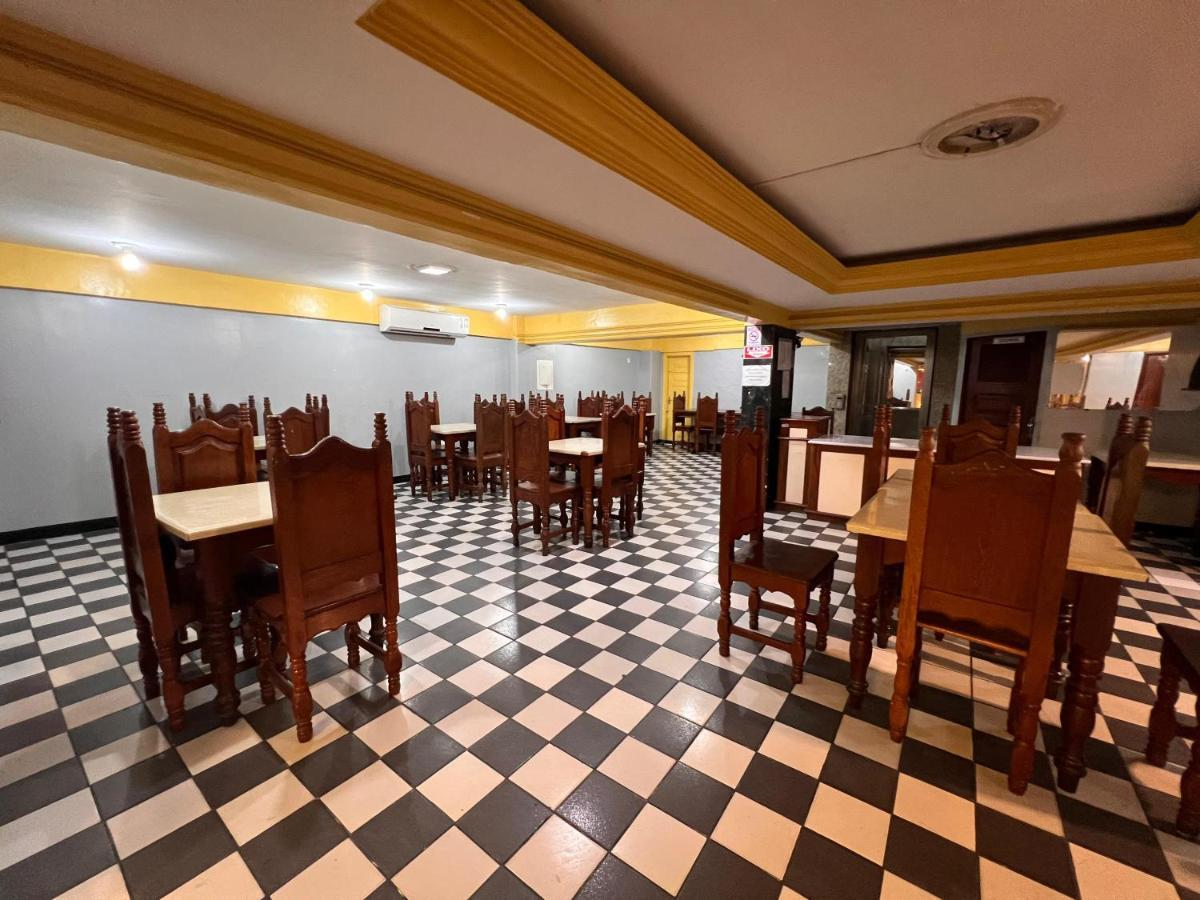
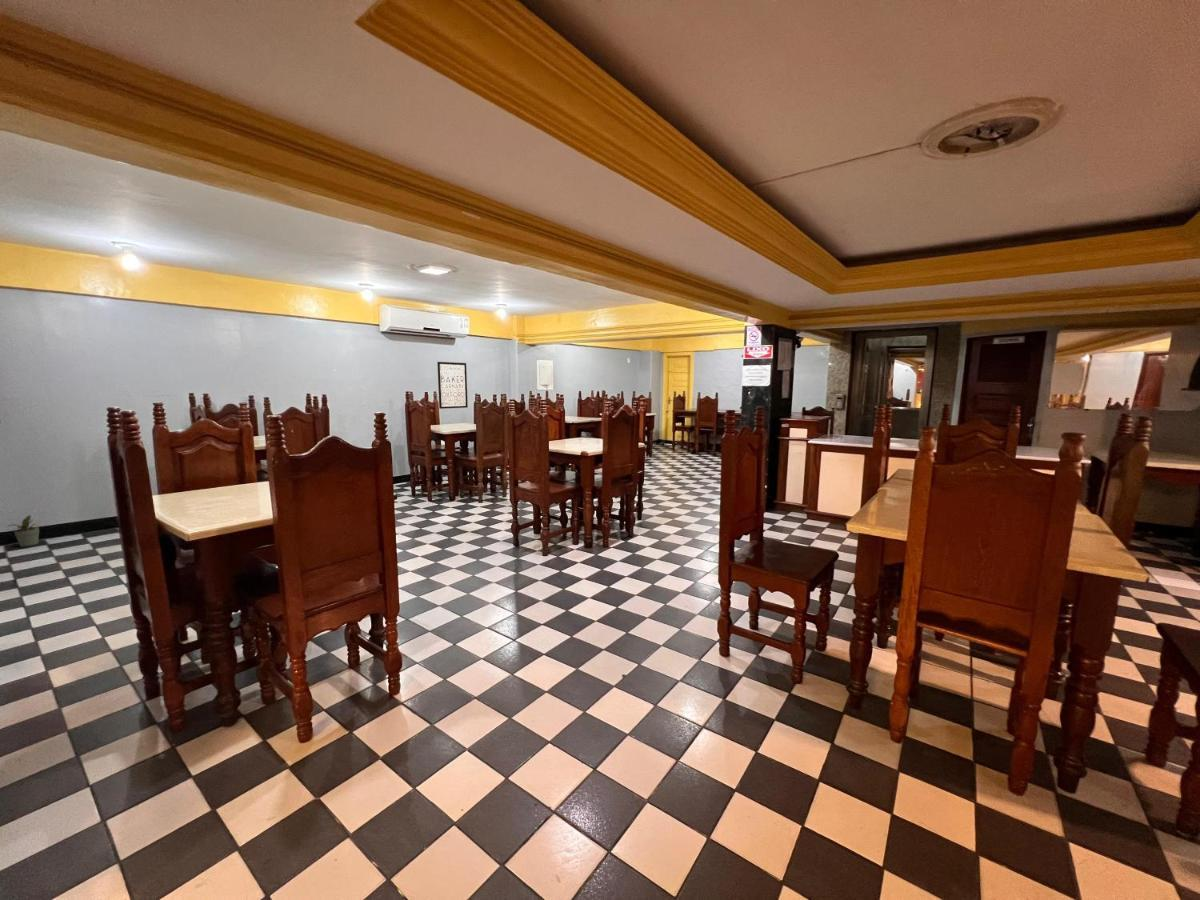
+ potted plant (25, 530)
+ wall art (453, 385)
